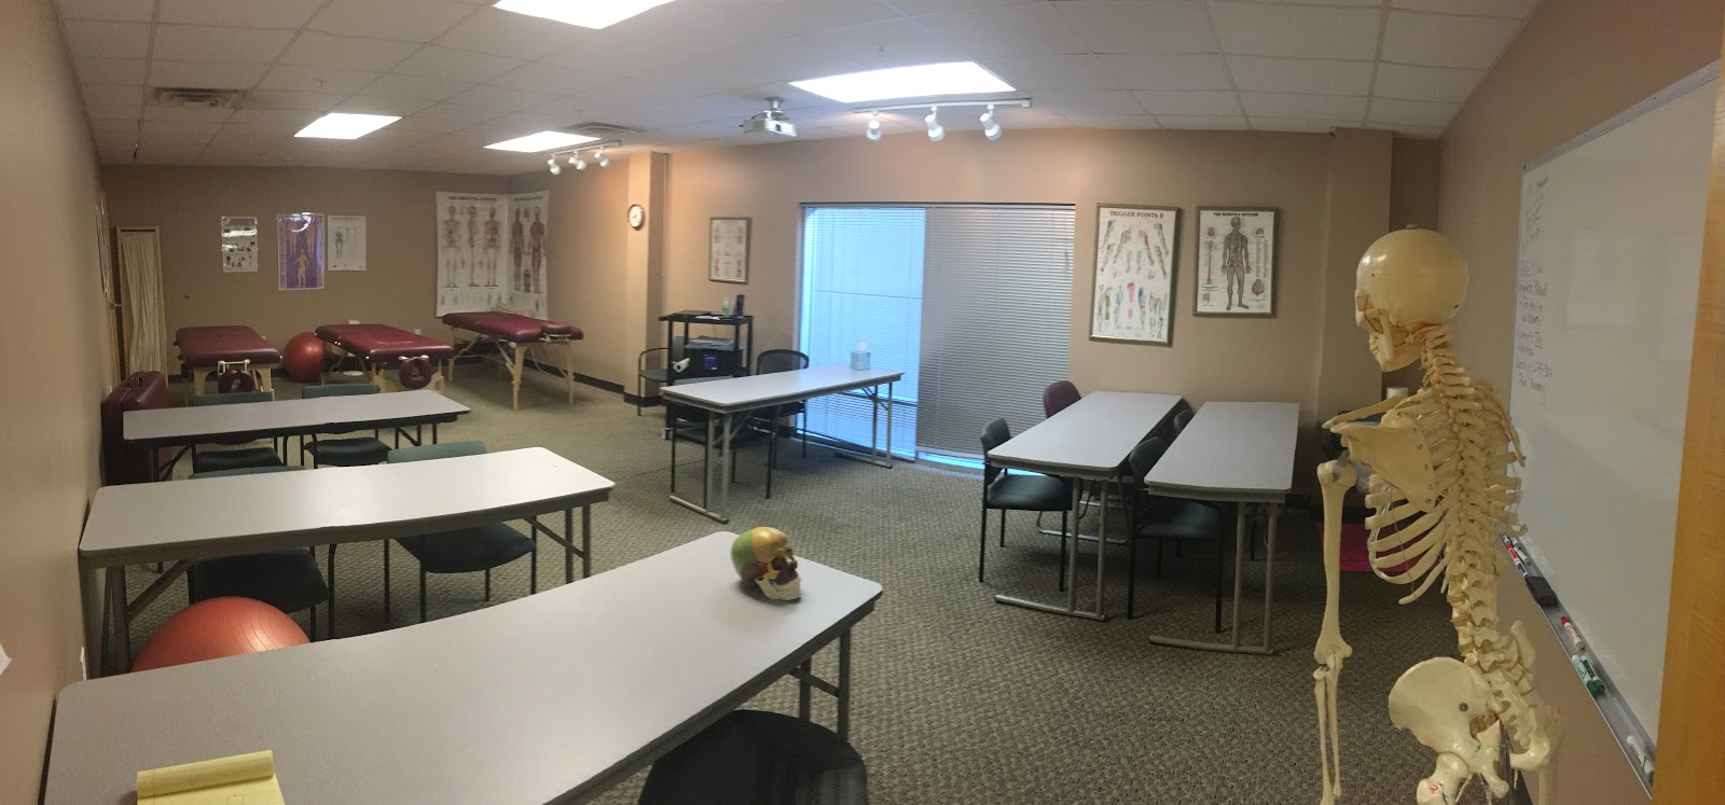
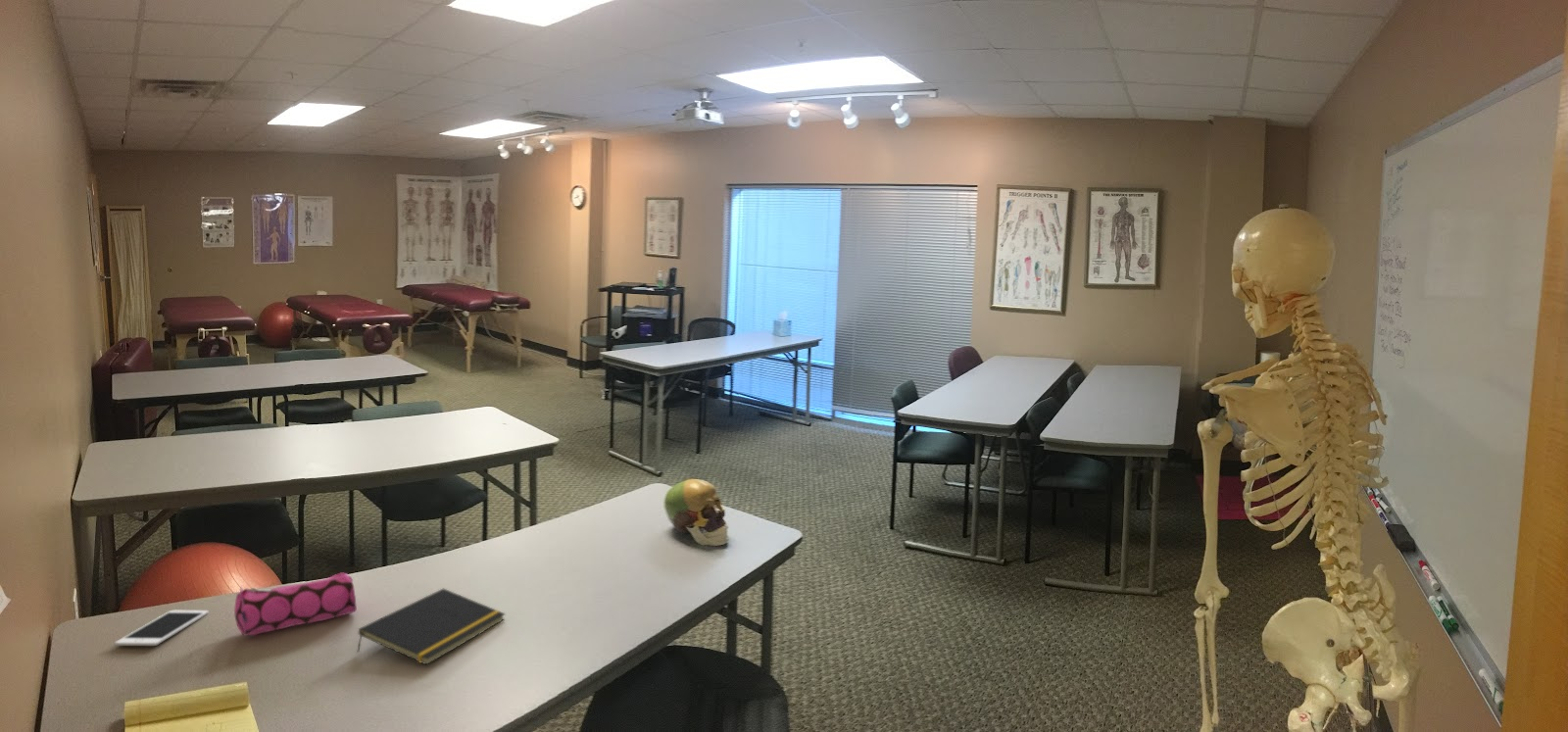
+ pencil case (297, 601)
+ cell phone (164, 627)
+ notepad (435, 623)
